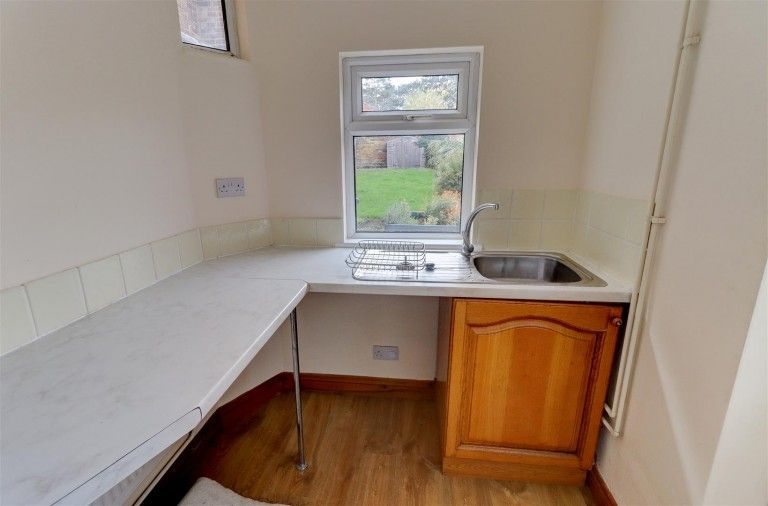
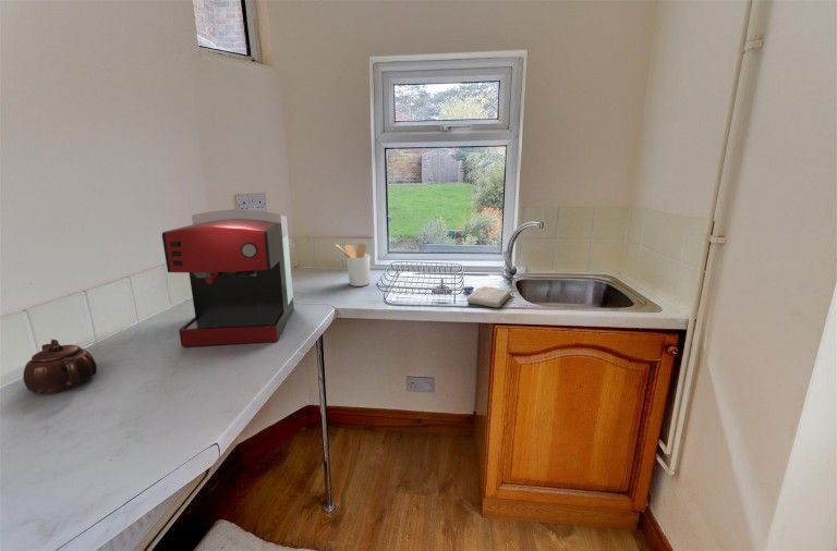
+ utensil holder (352, 262)
+ teapot (59, 362)
+ coffee maker (233, 273)
+ washcloth (489, 295)
